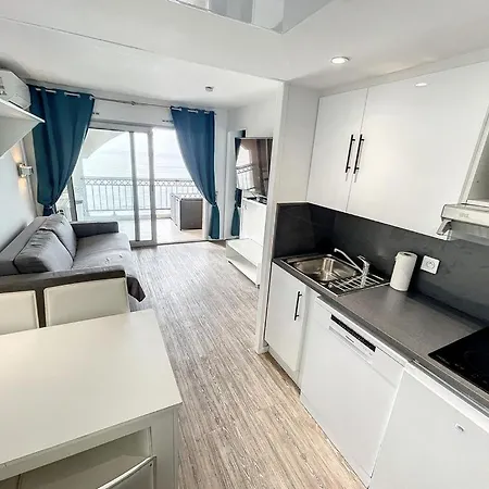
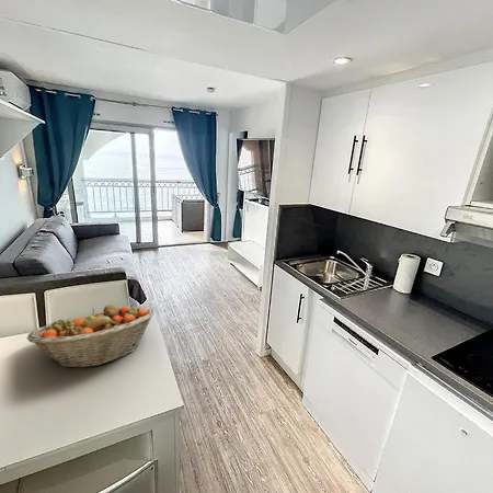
+ fruit basket (96, 330)
